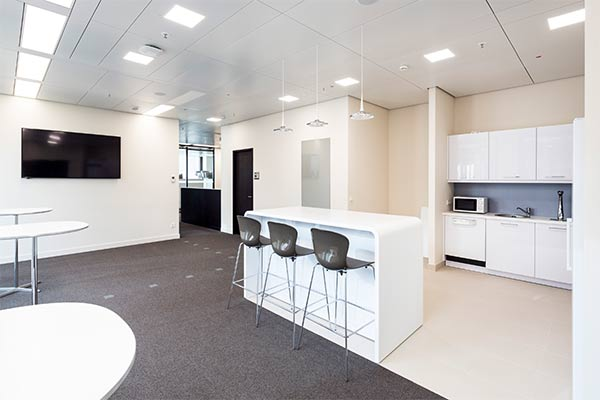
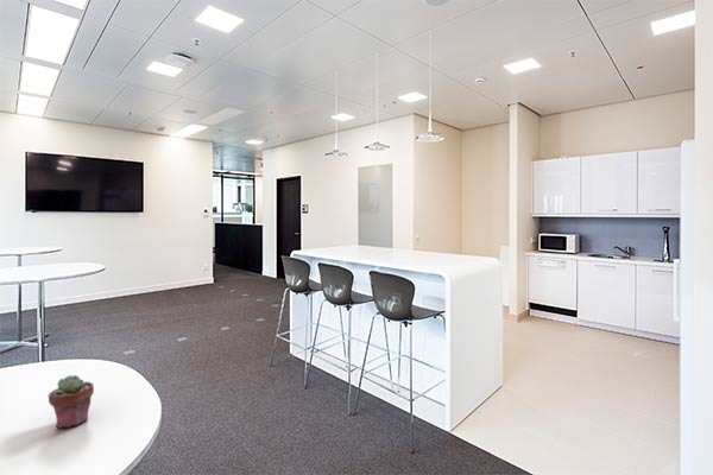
+ potted succulent (71, 398)
